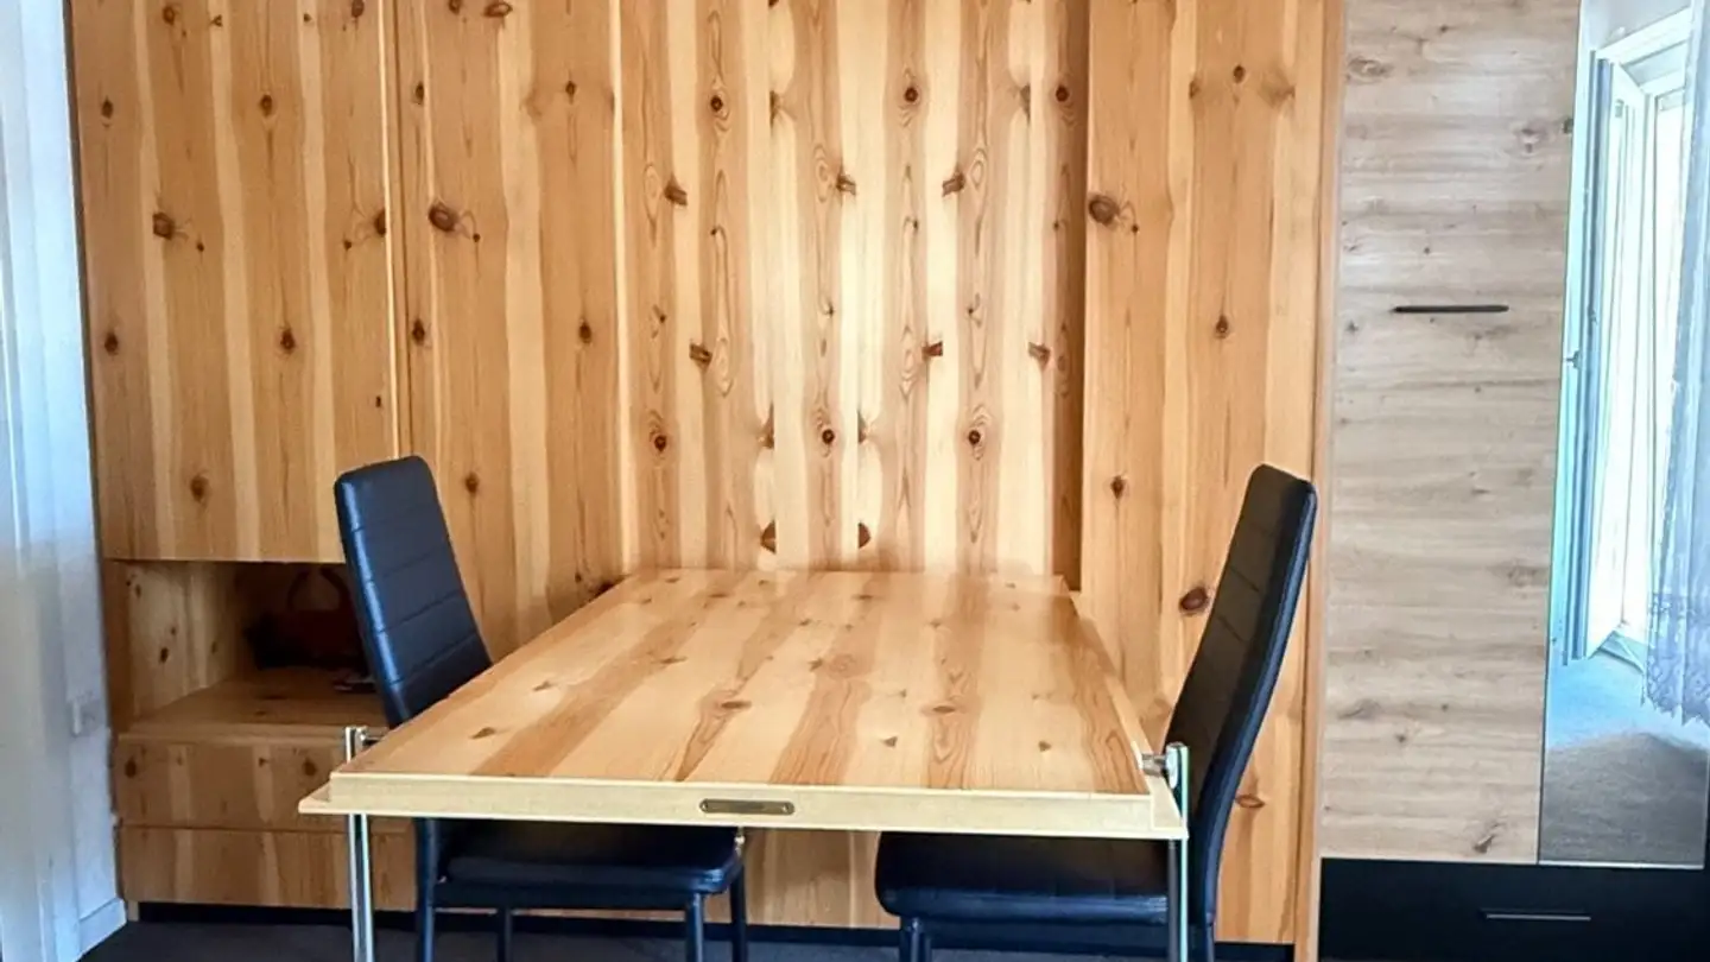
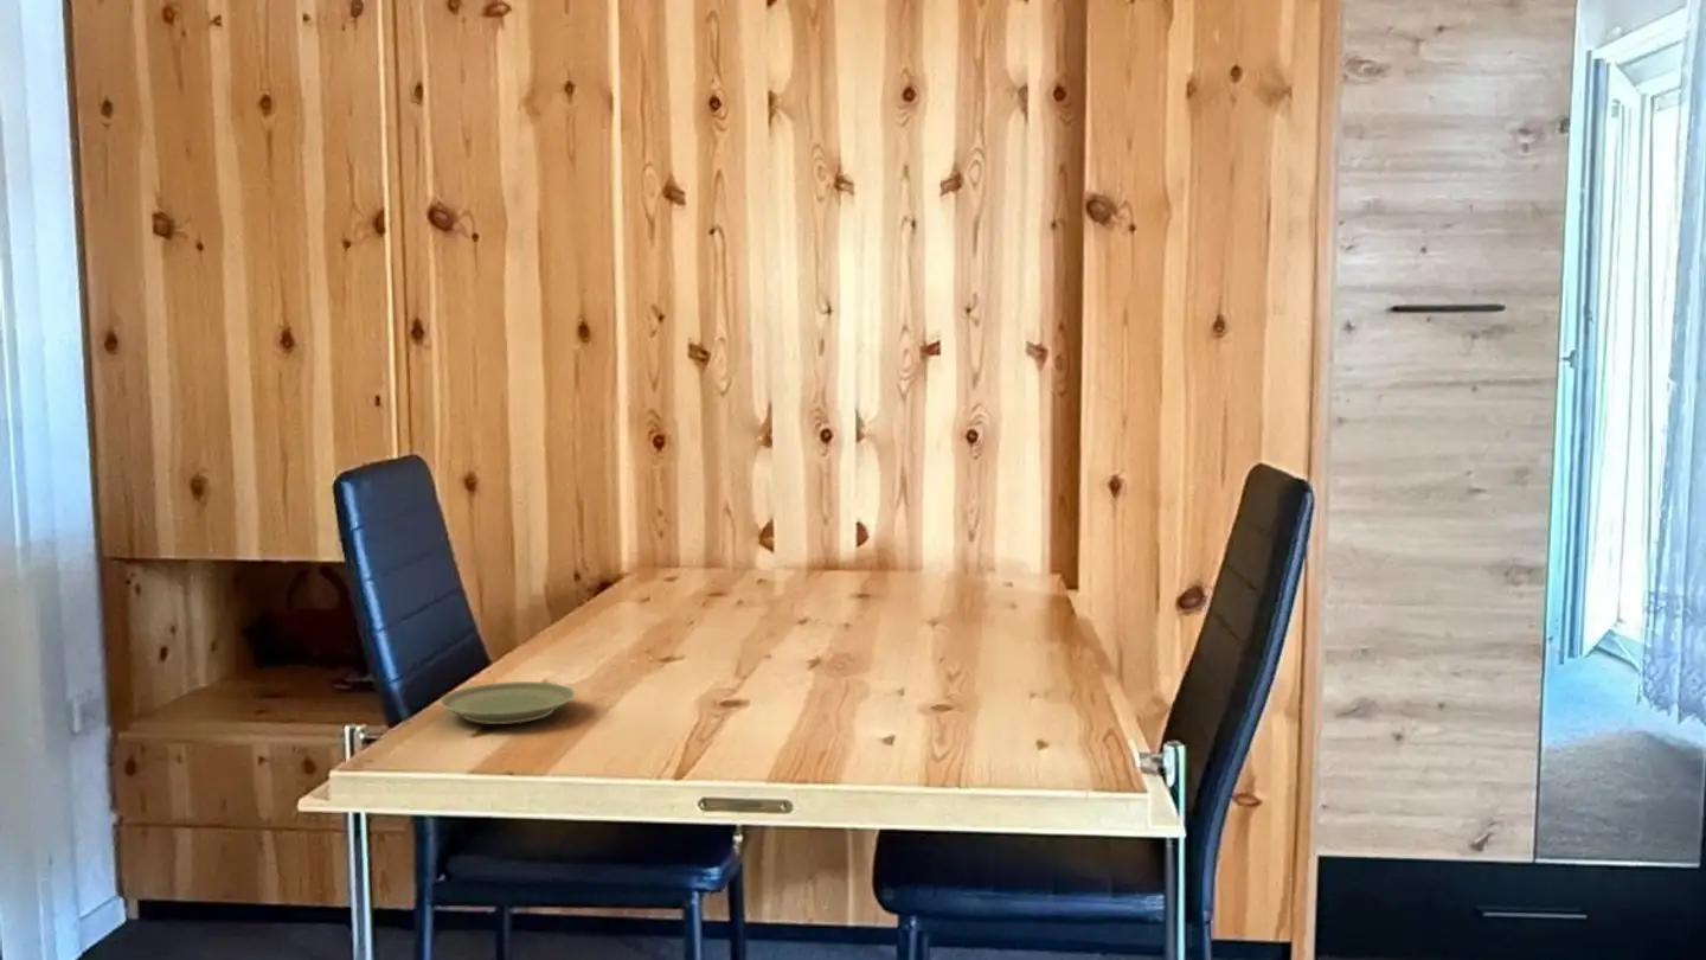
+ plate (508, 704)
